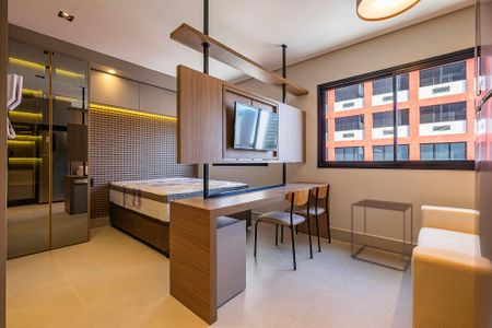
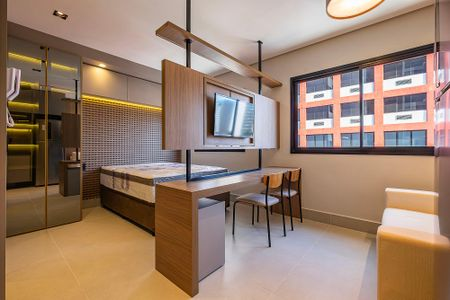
- side table (364, 230)
